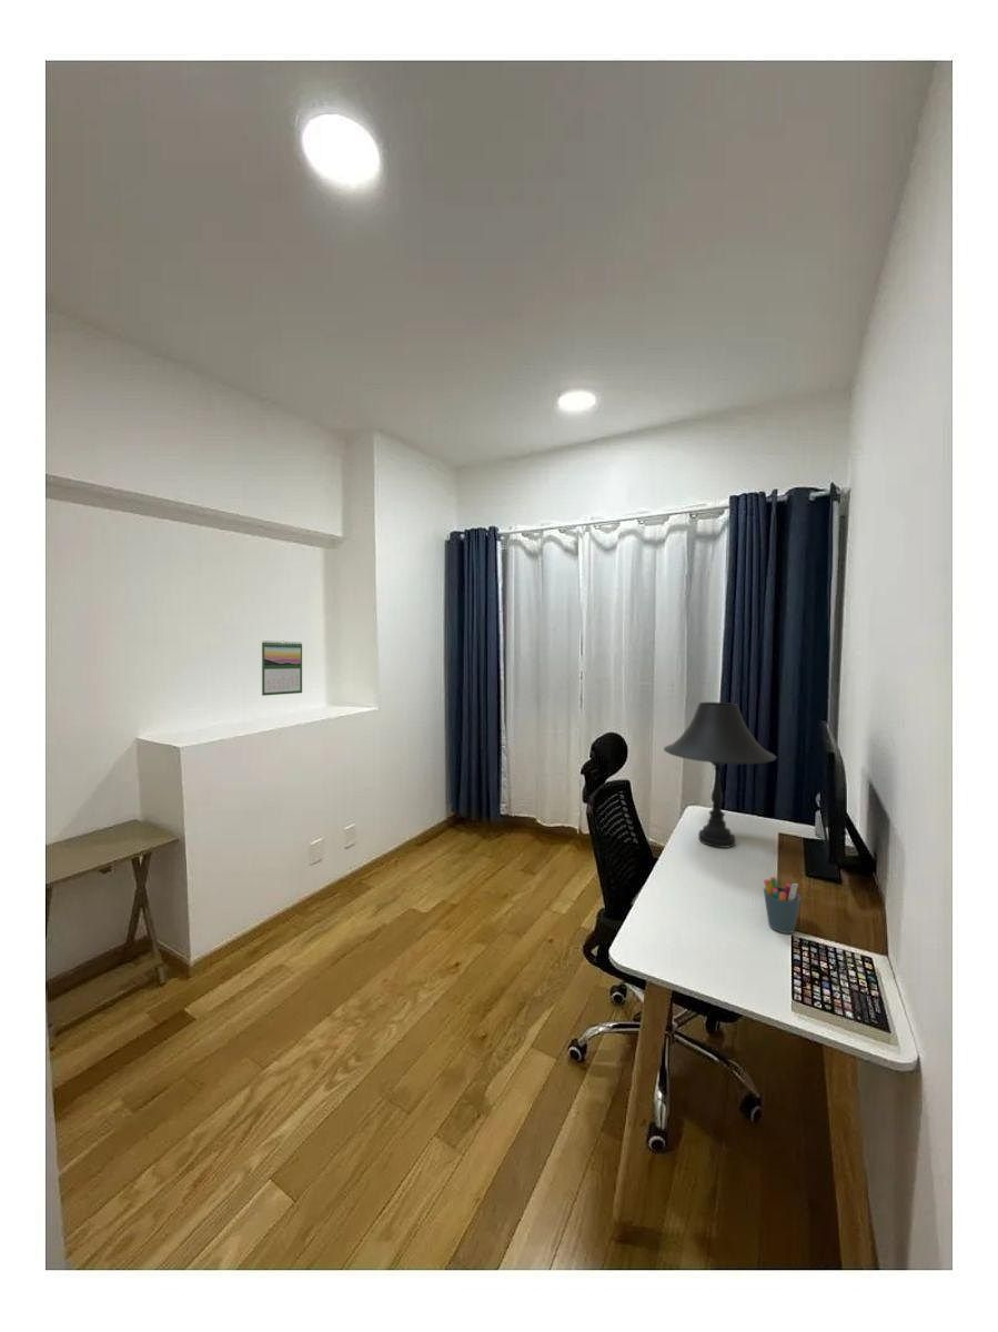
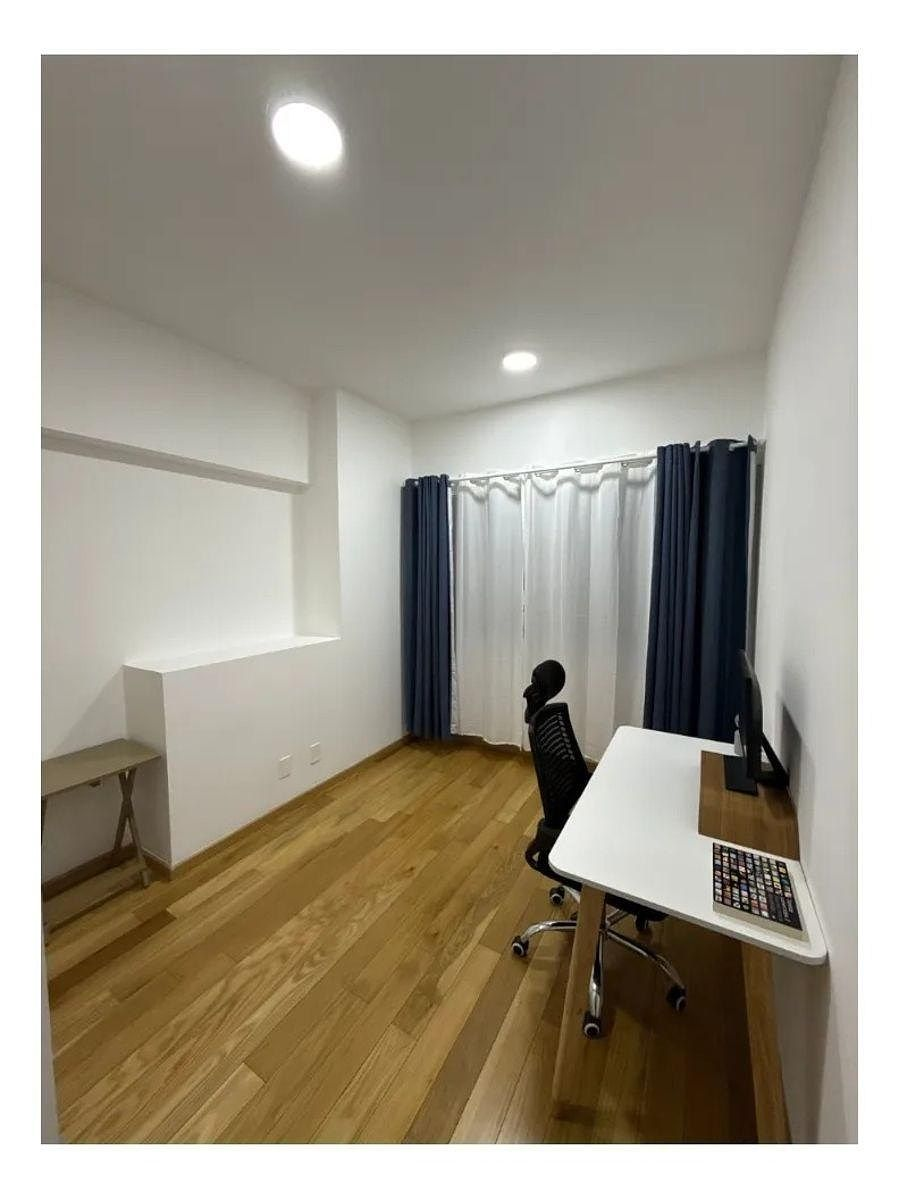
- pen holder (780, 901)
- table lamp (717, 771)
- calendar (282, 667)
